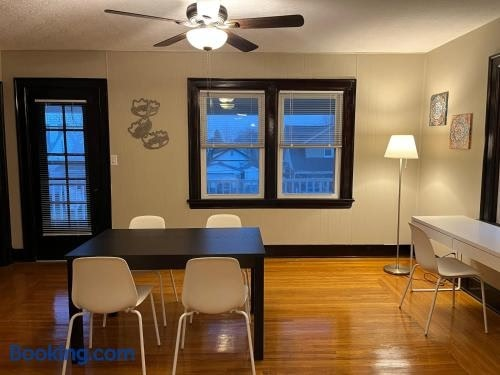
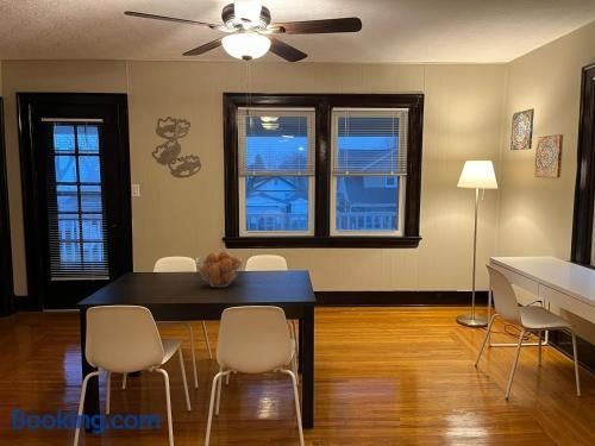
+ fruit basket (219, 268)
